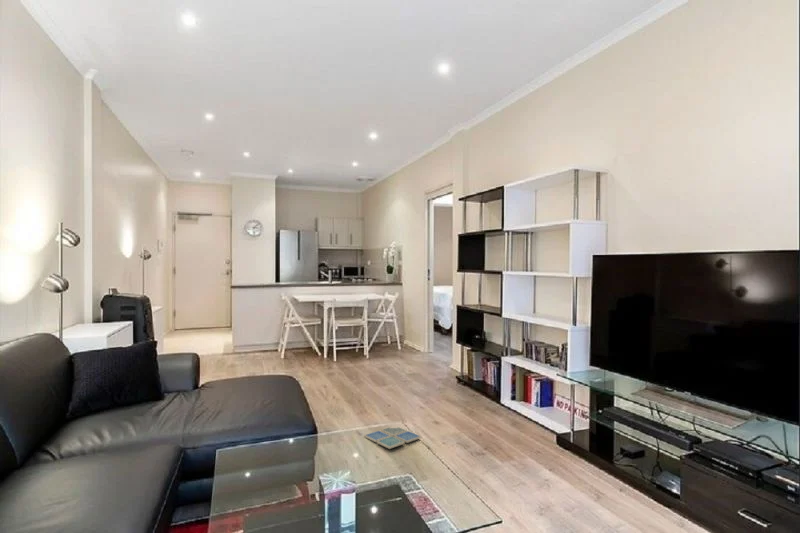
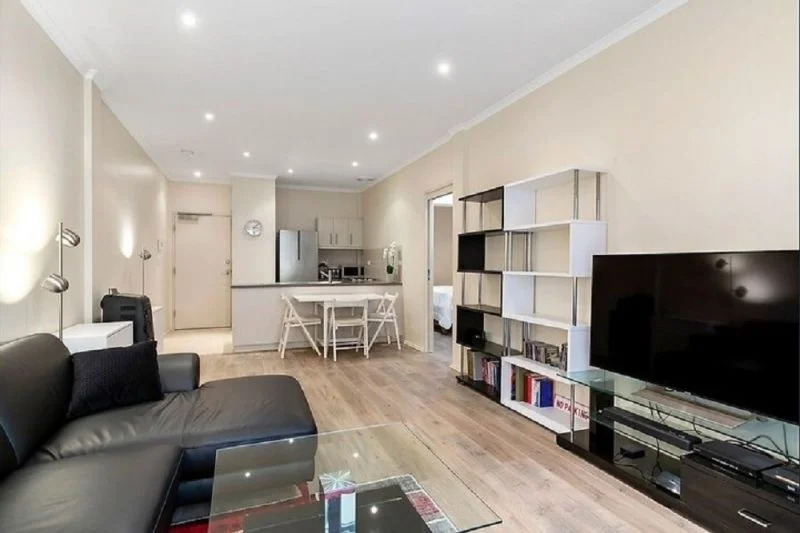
- drink coaster (392, 436)
